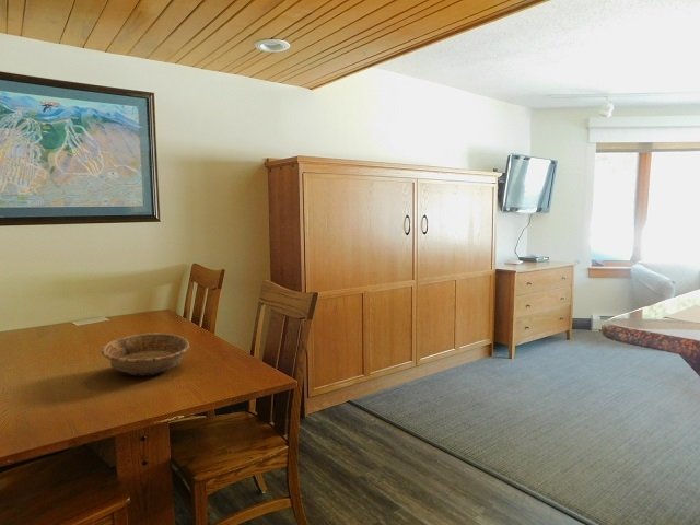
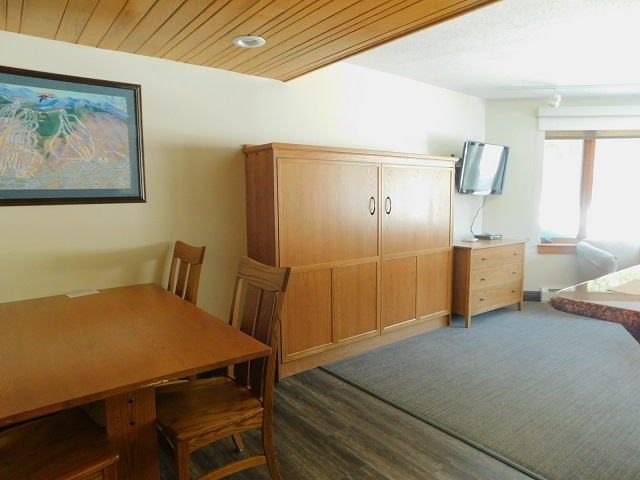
- decorative bowl (147, 355)
